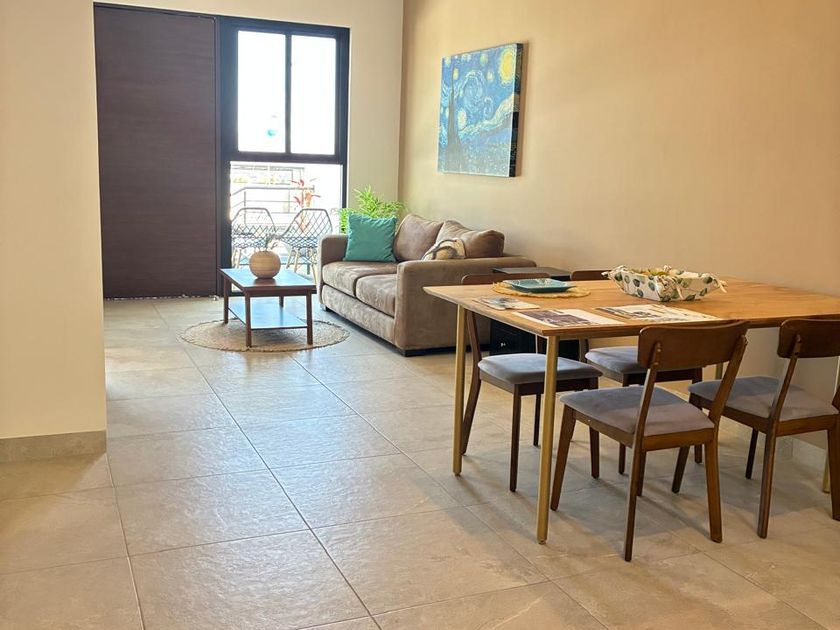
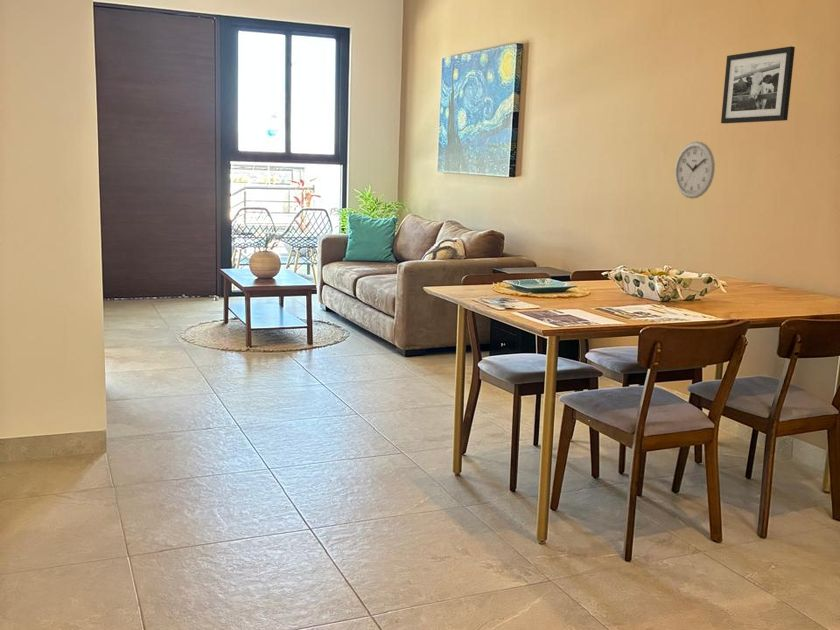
+ picture frame (756, 86)
+ wall clock (693, 170)
